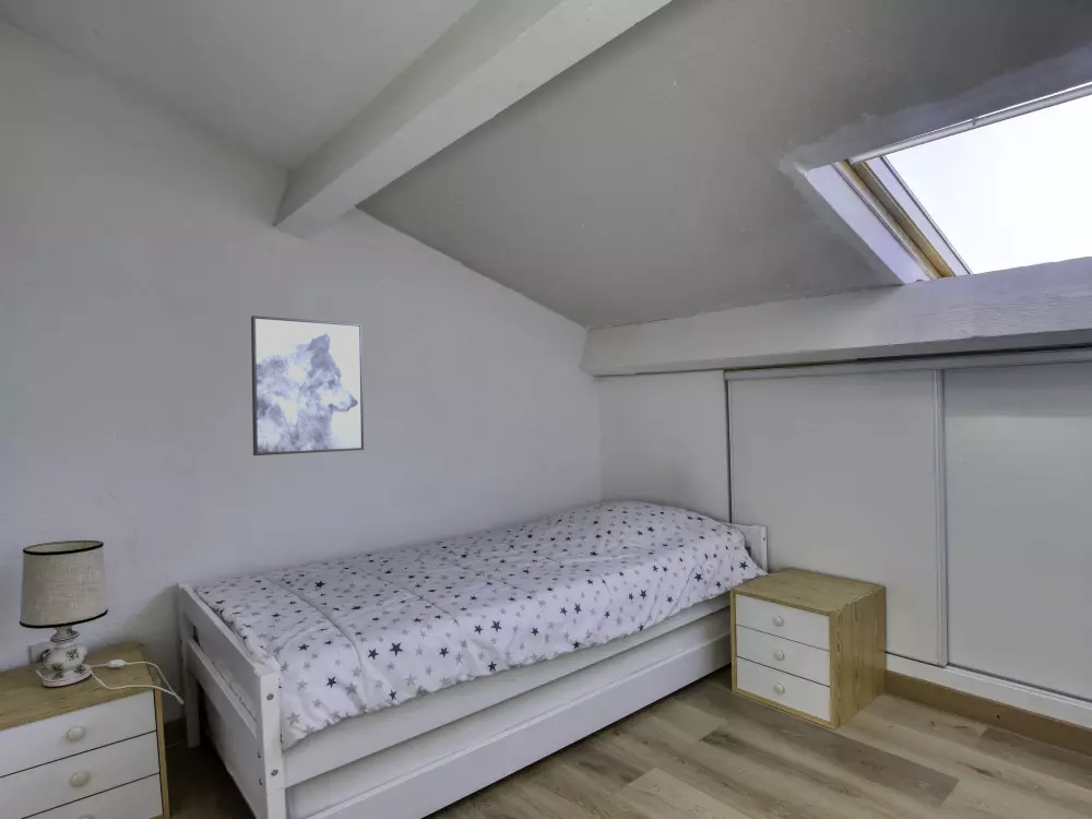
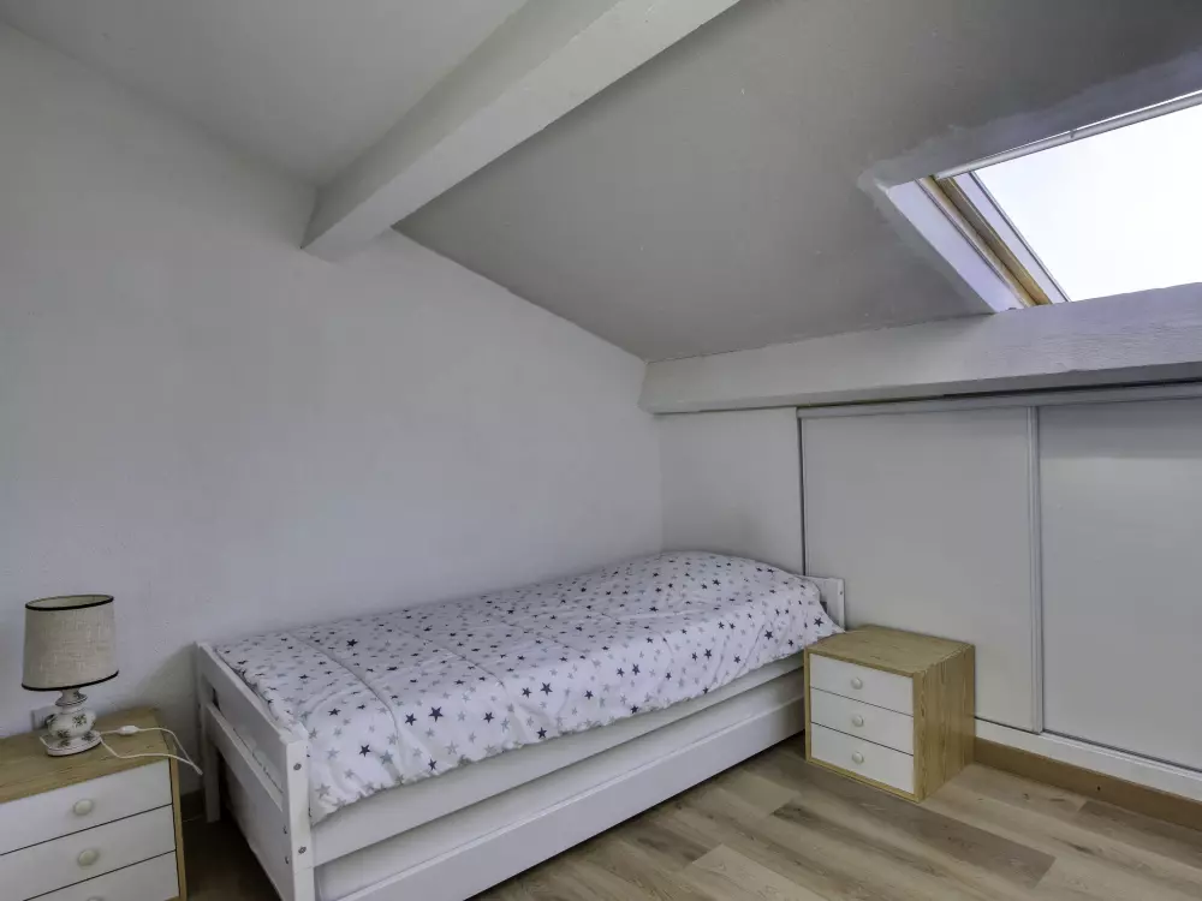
- wall art (310, 385)
